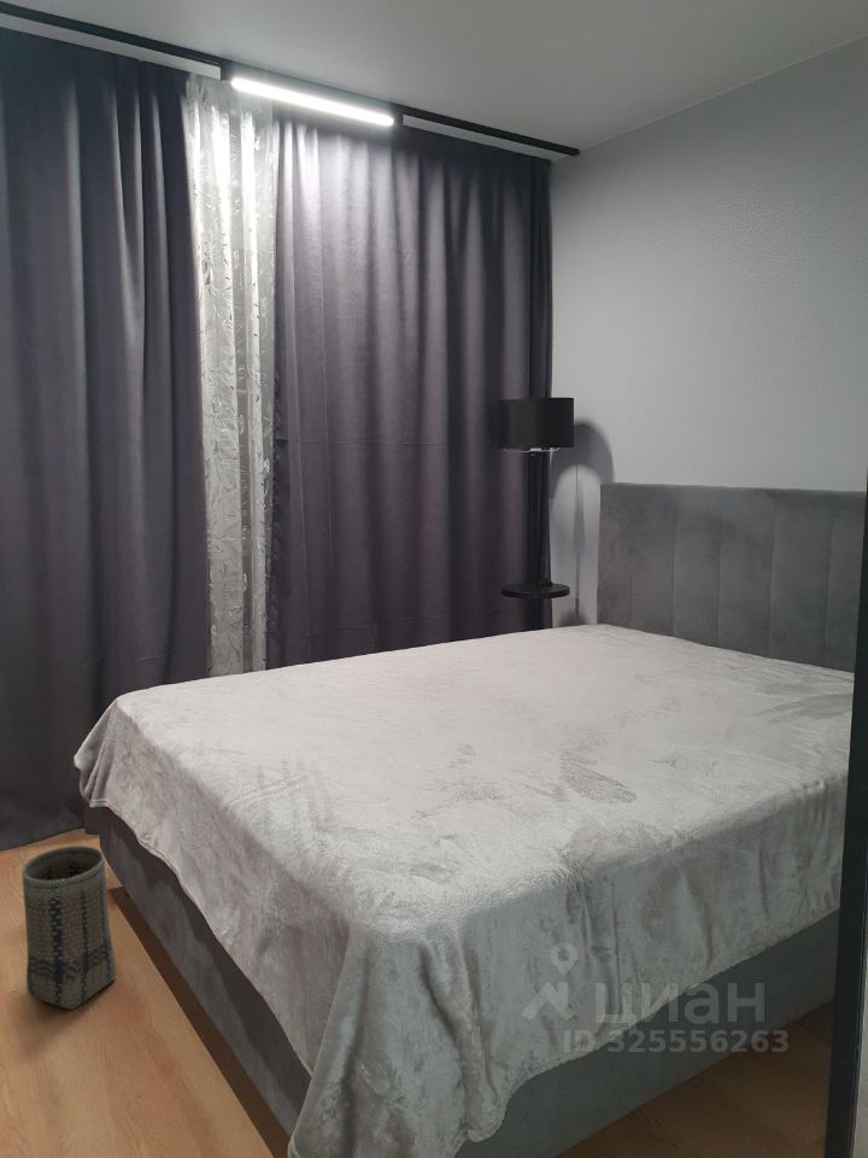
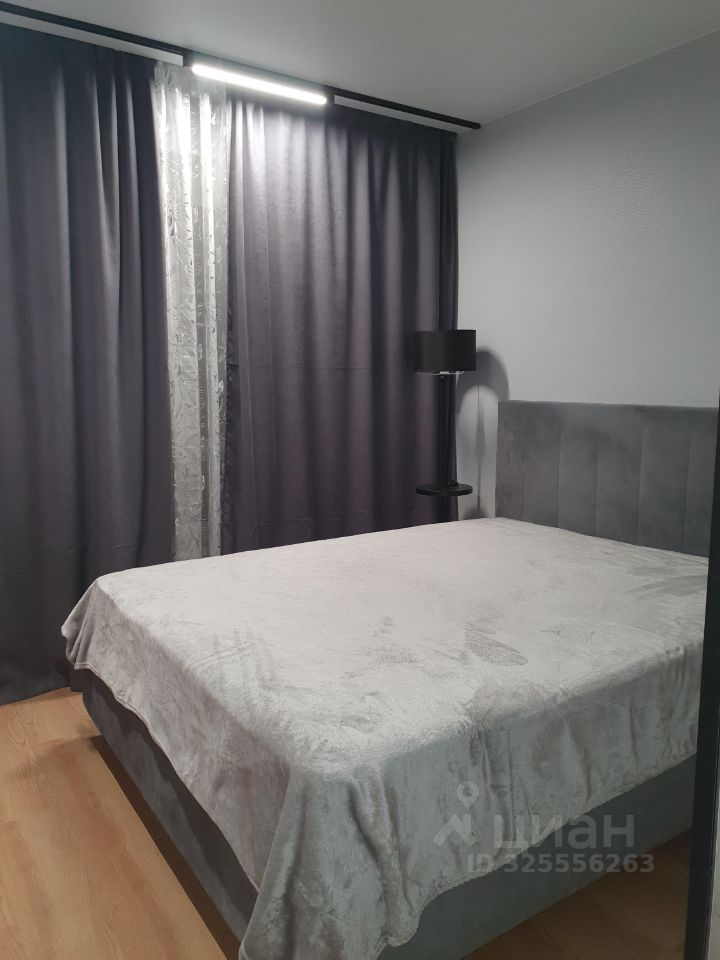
- basket (68, 925)
